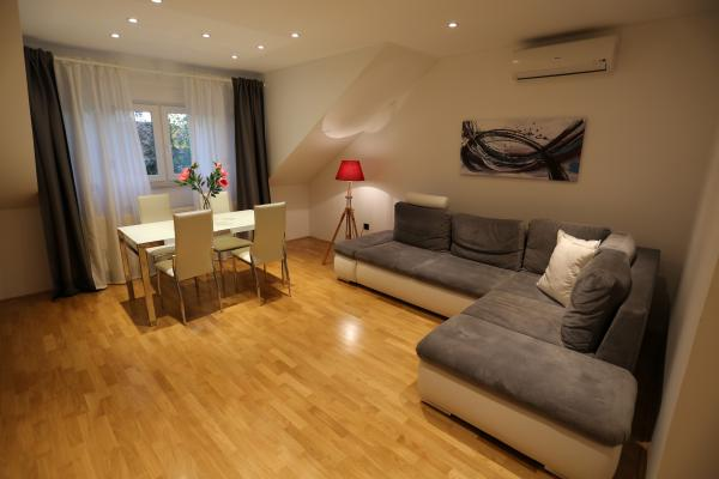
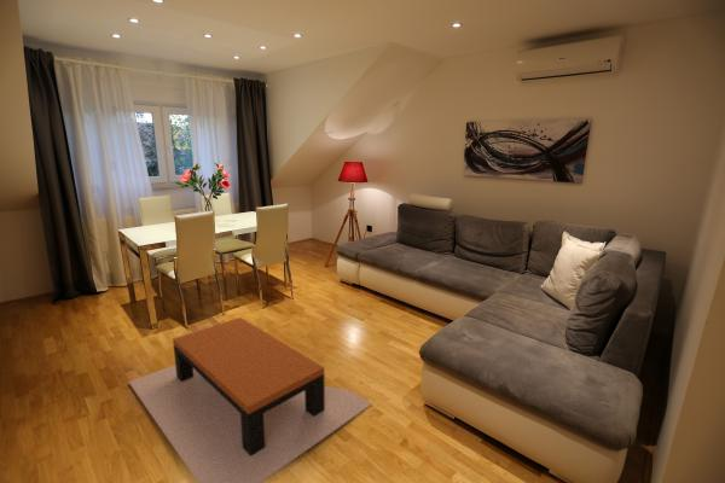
+ coffee table (244, 372)
